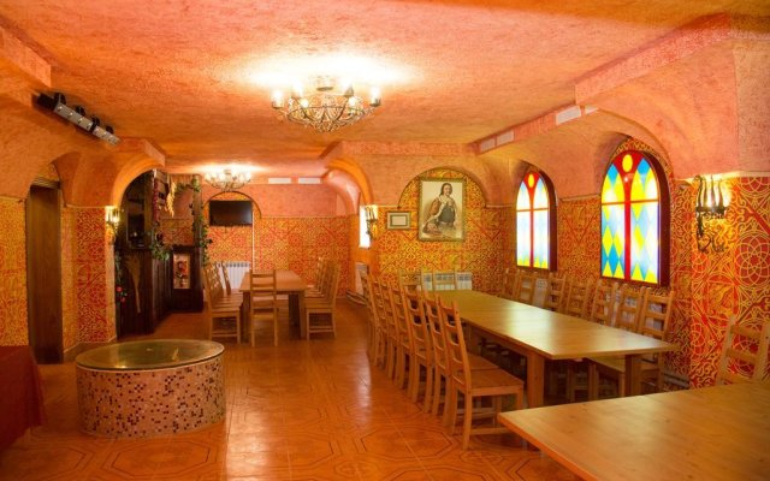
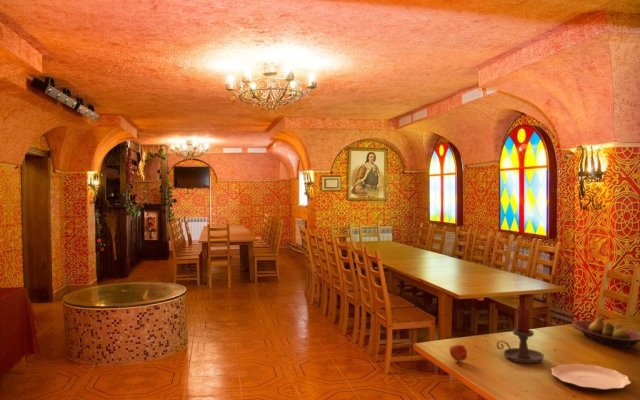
+ fruit bowl (607, 330)
+ plate (589, 378)
+ apple (458, 352)
+ candle holder (518, 330)
